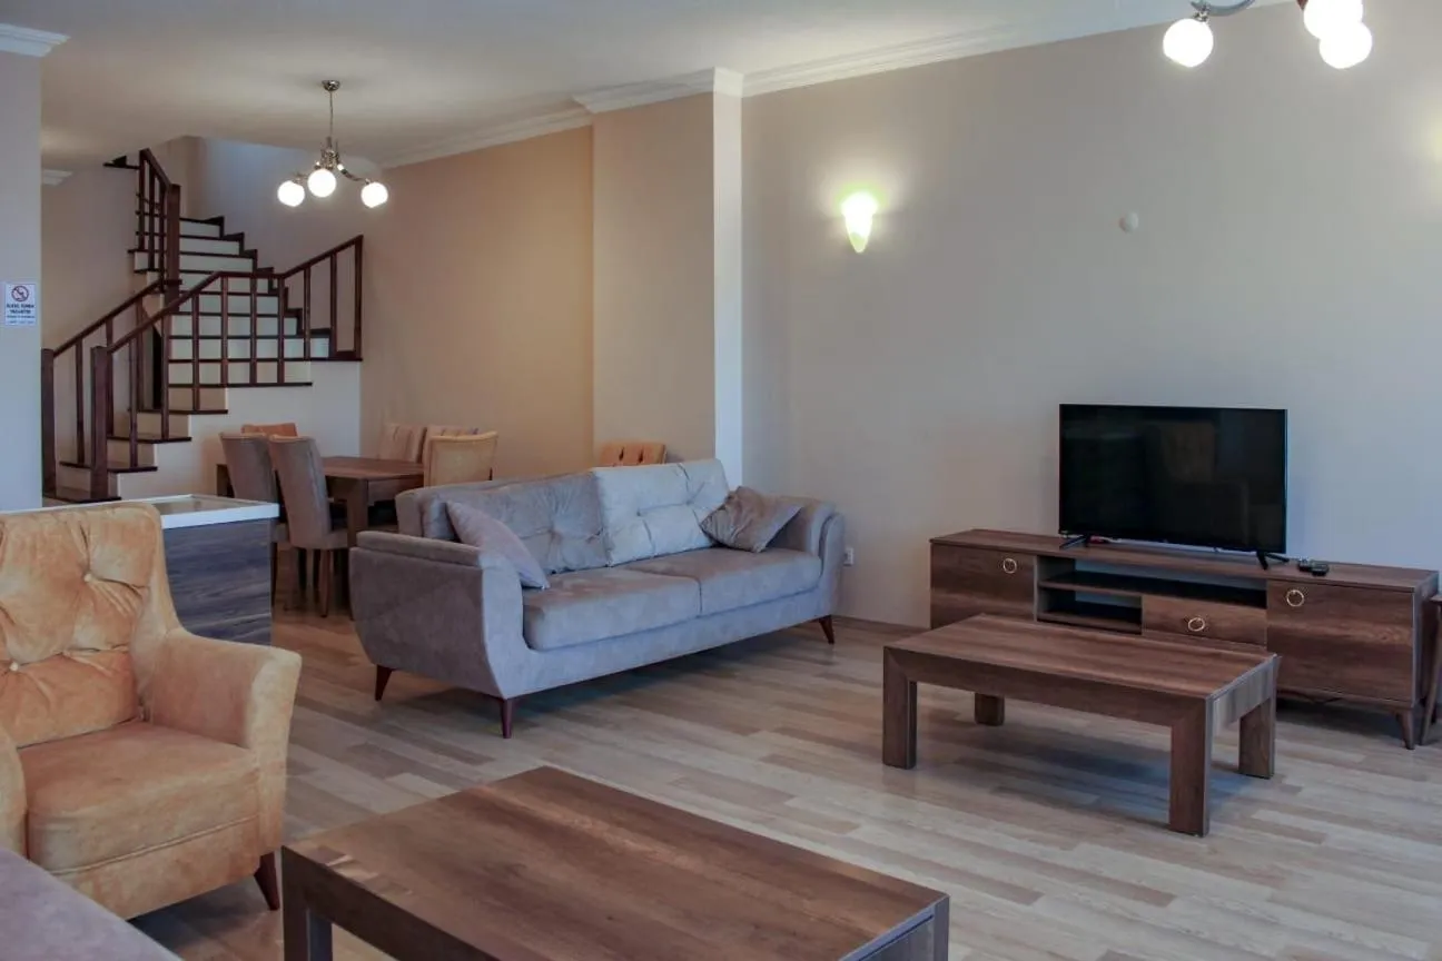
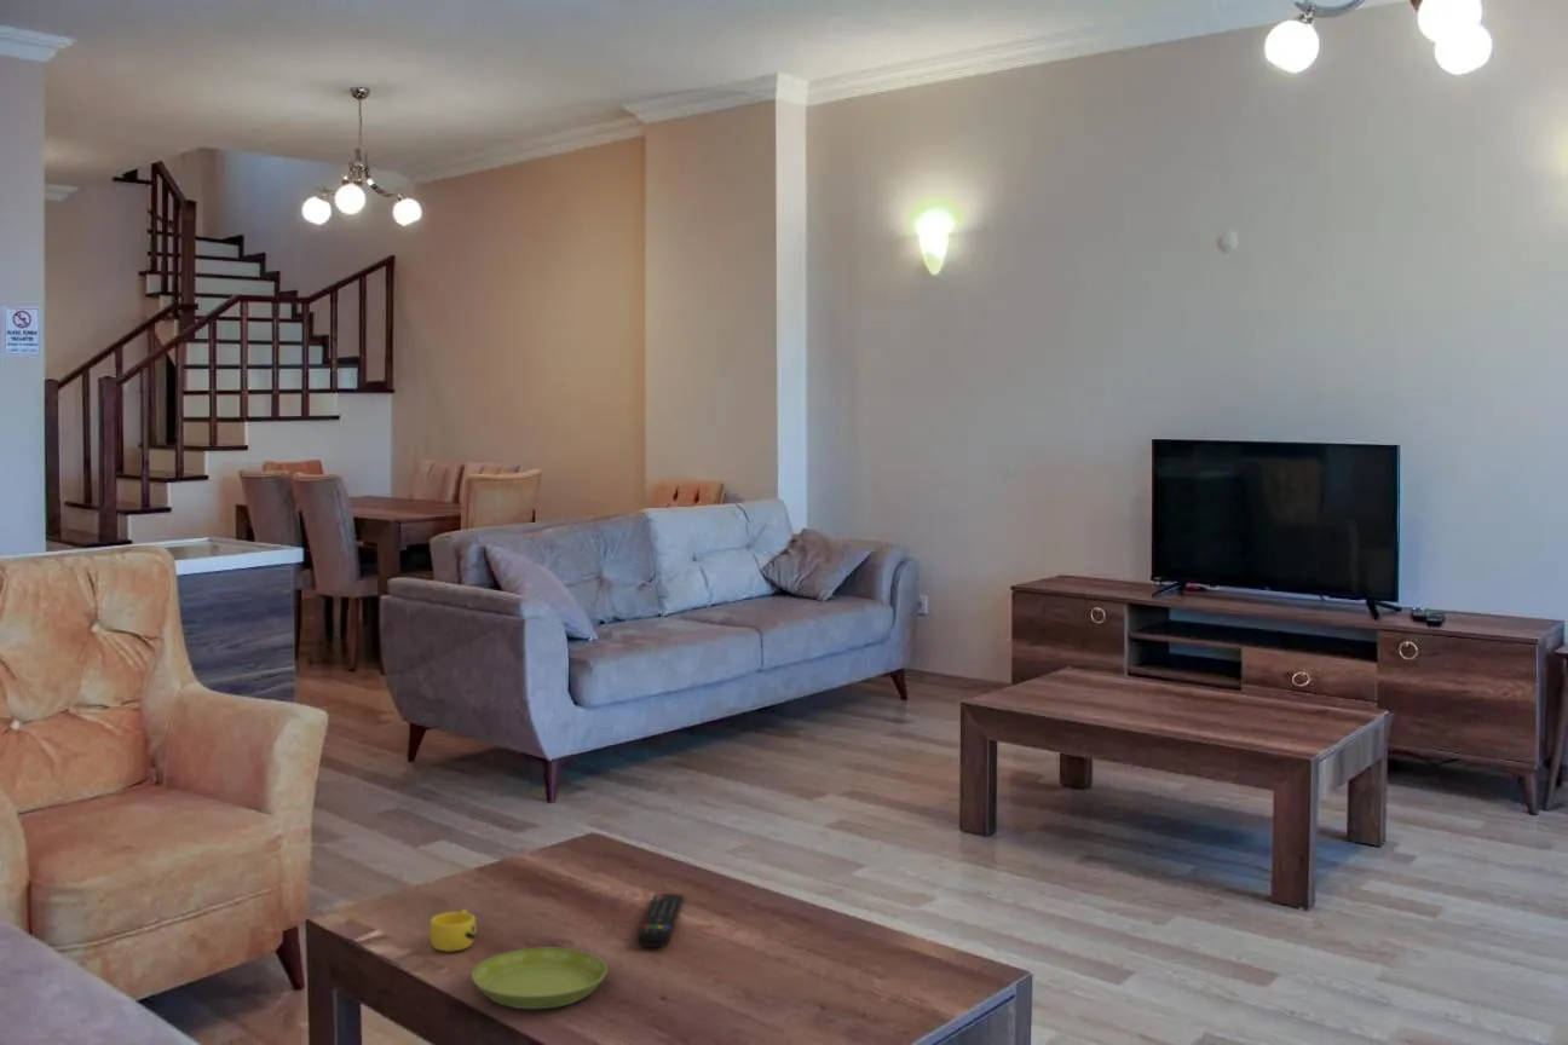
+ saucer (540, 980)
+ cup (455, 929)
+ remote control (661, 918)
